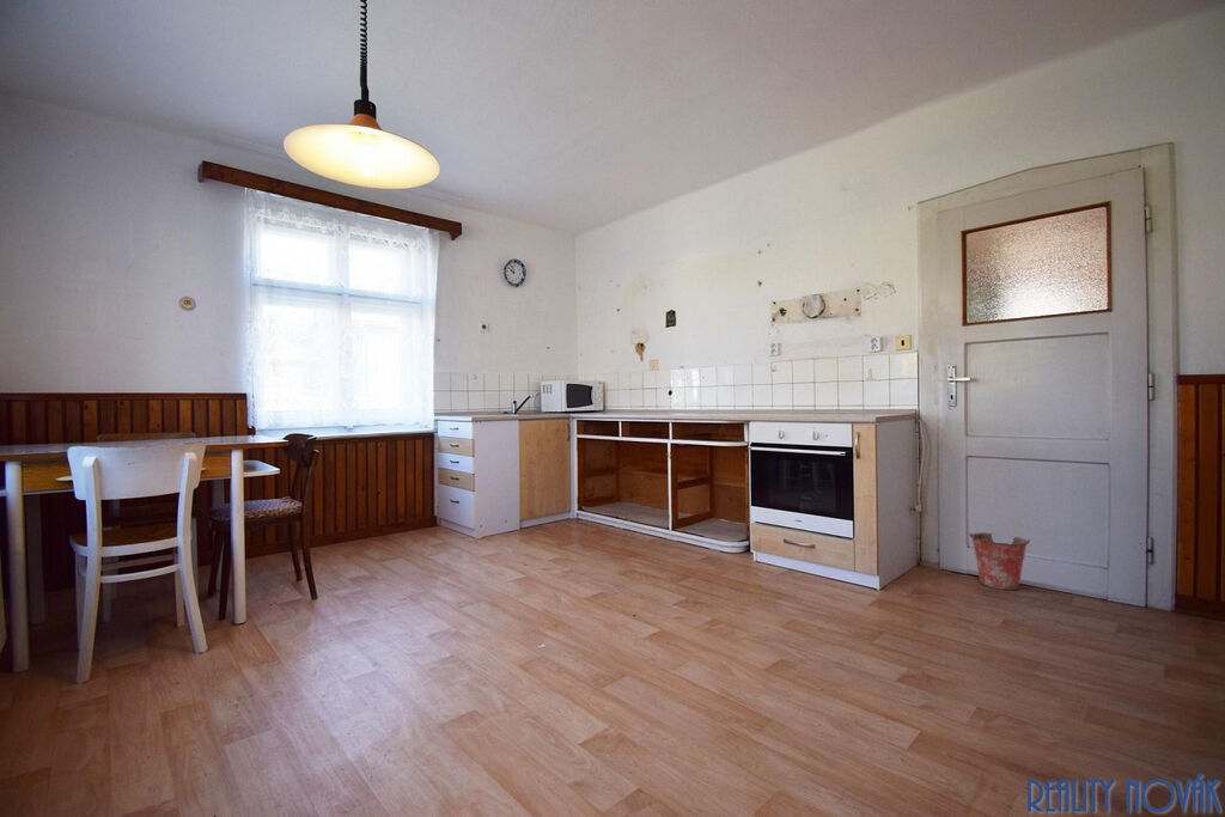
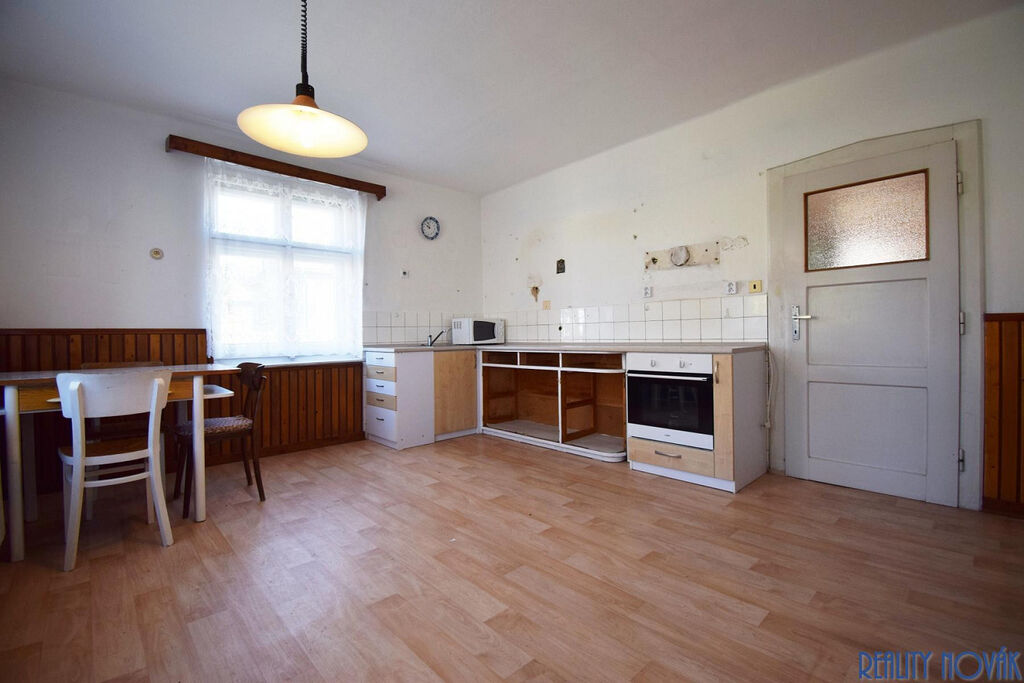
- bucket (998, 559)
